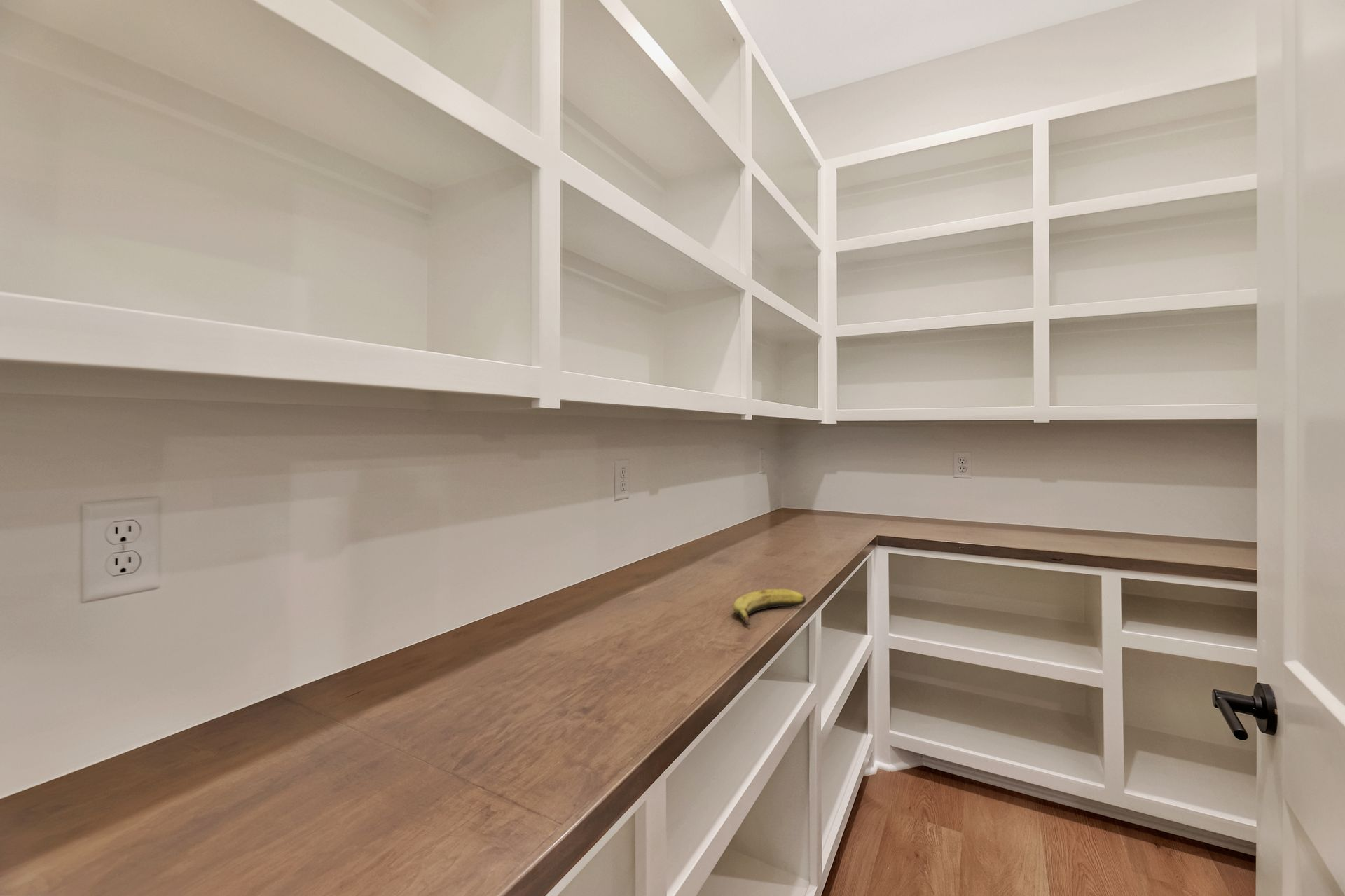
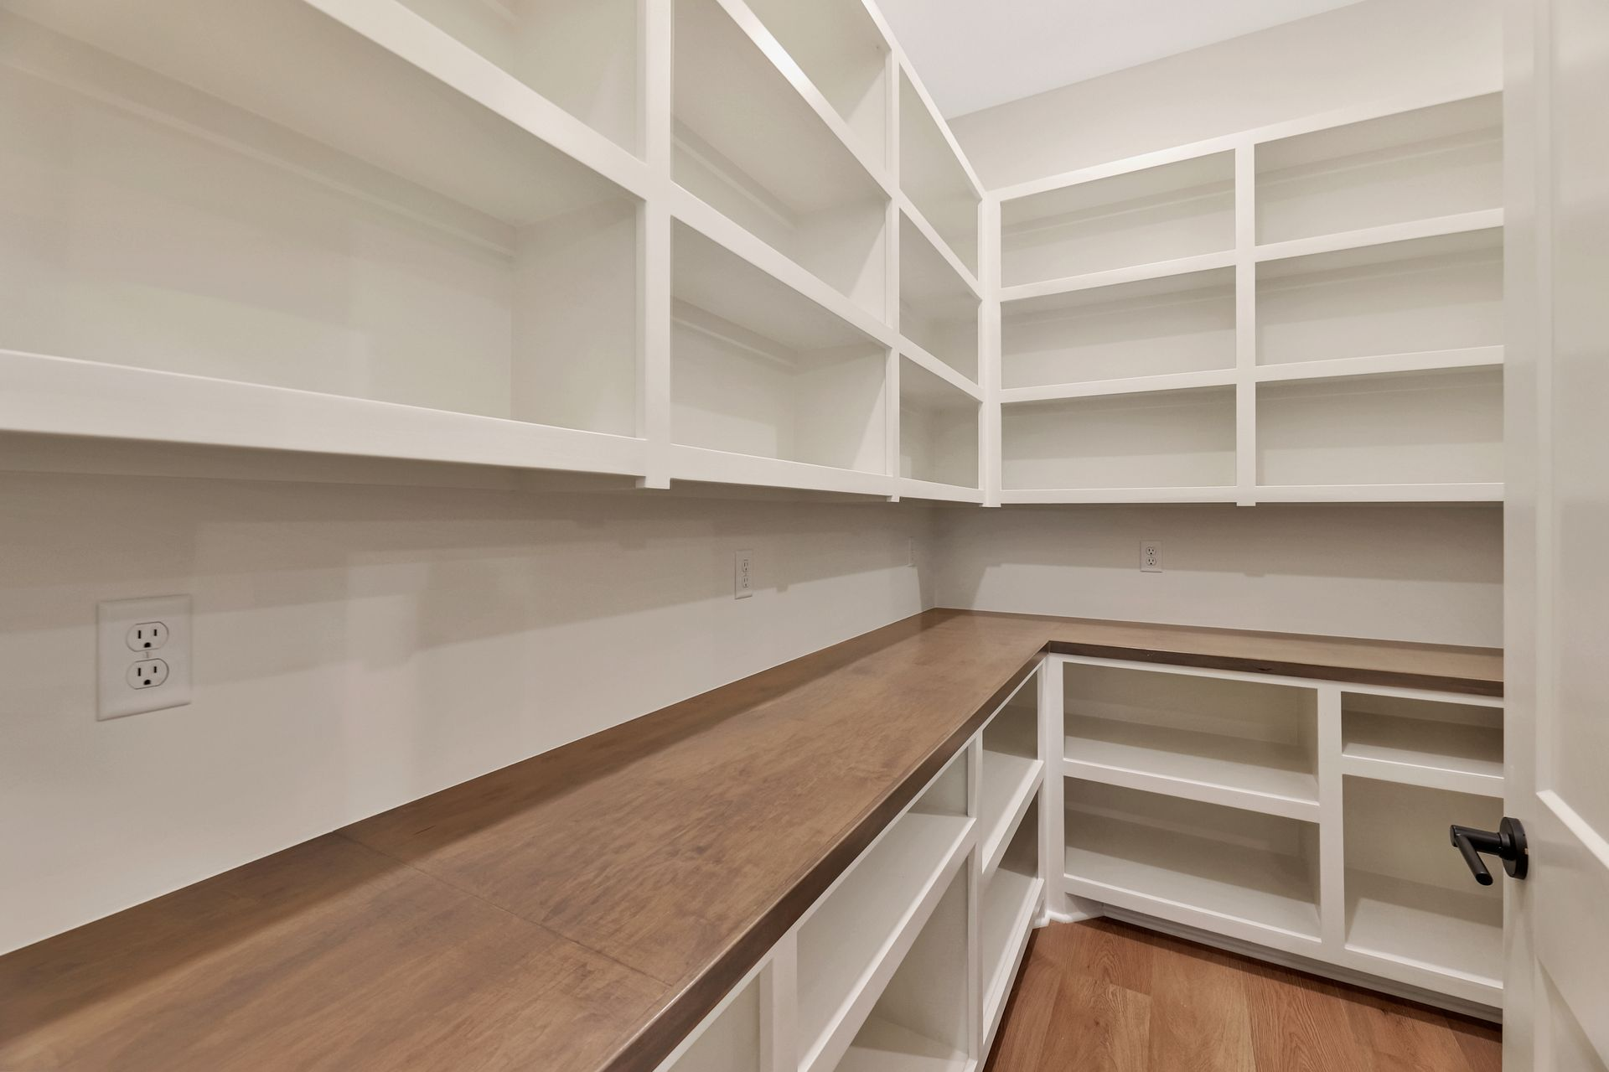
- banana (763, 603)
